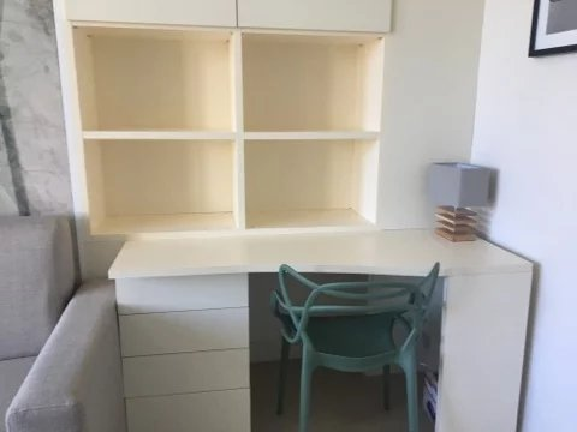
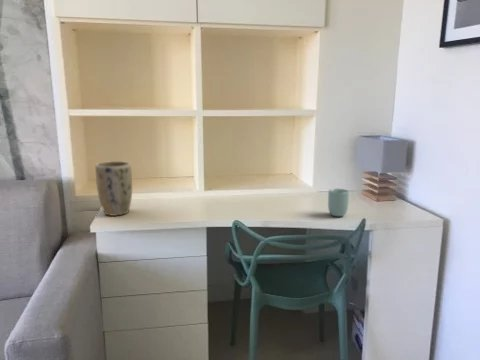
+ cup (338, 203)
+ plant pot (114, 188)
